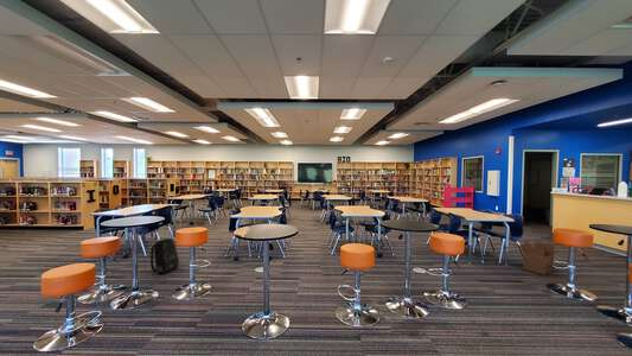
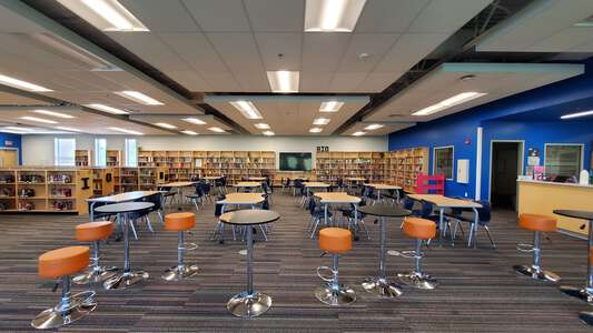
- backpack (164, 254)
- cardboard box (538, 258)
